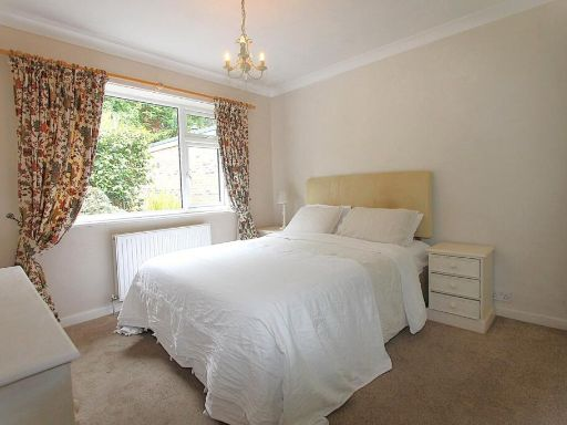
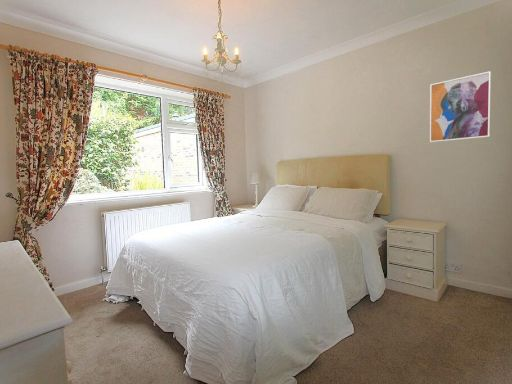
+ wall art (458, 109)
